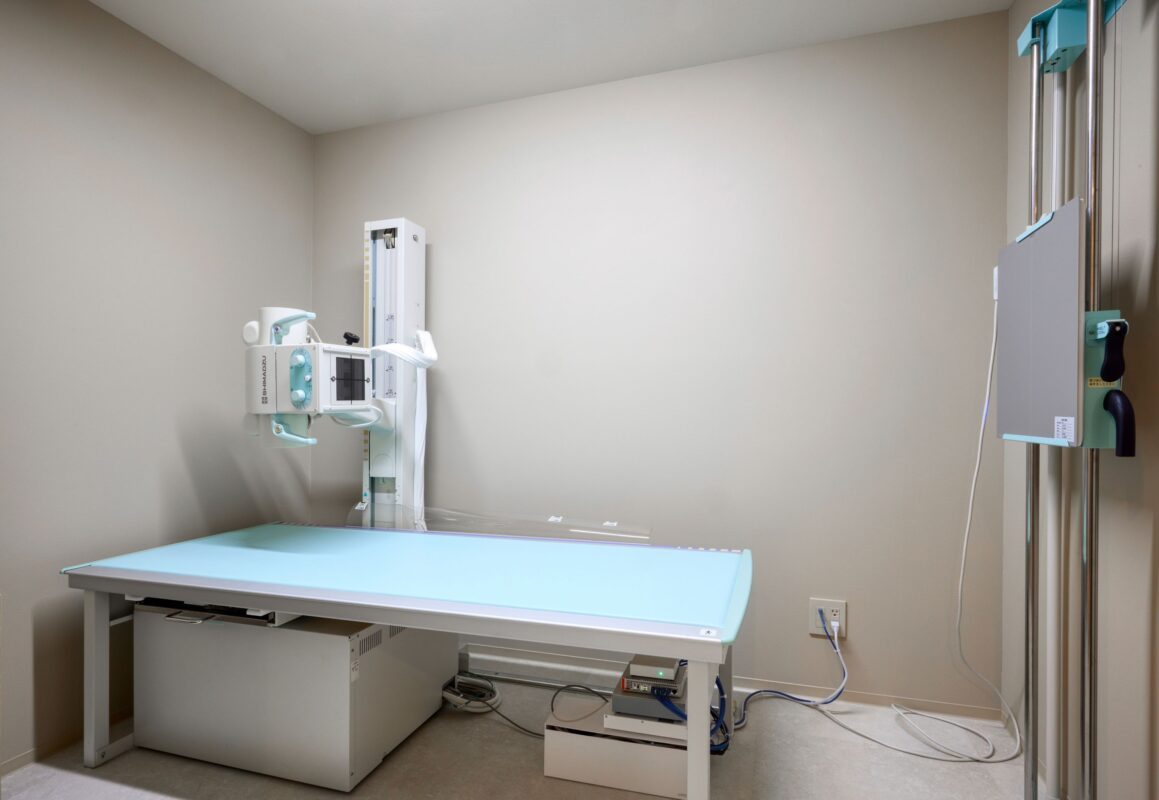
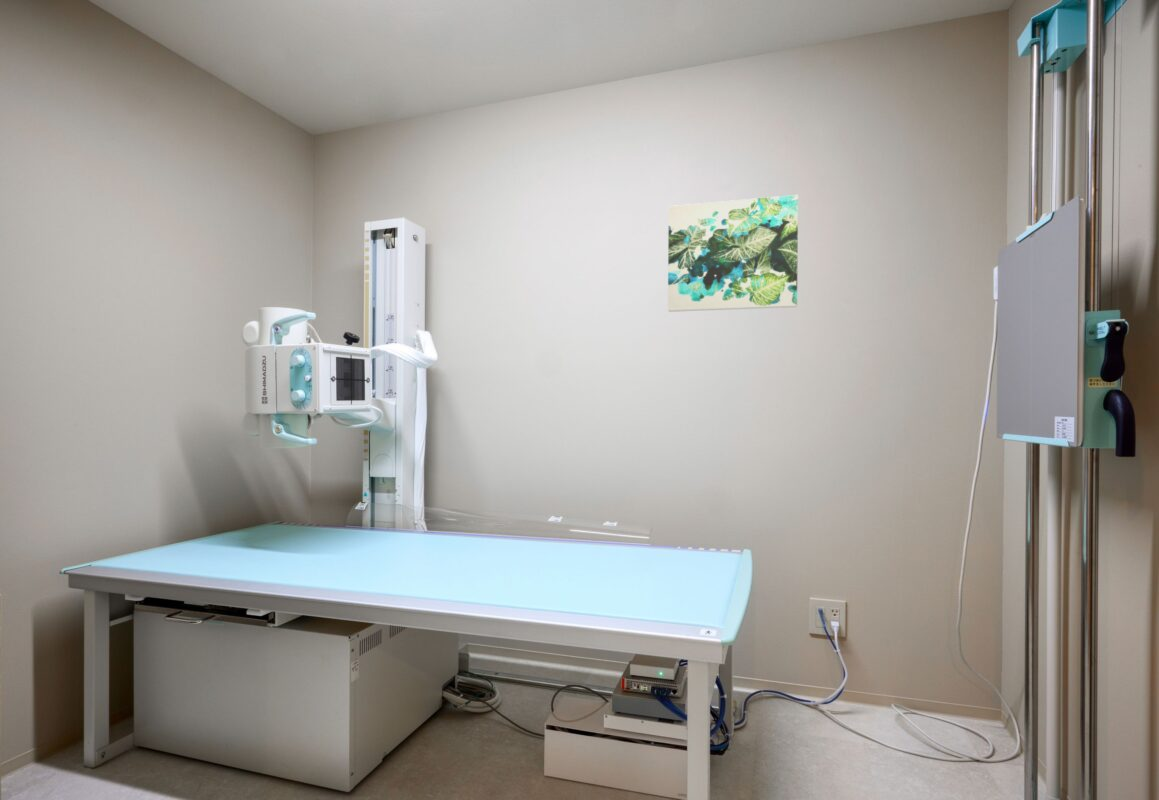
+ wall art (731, 255)
